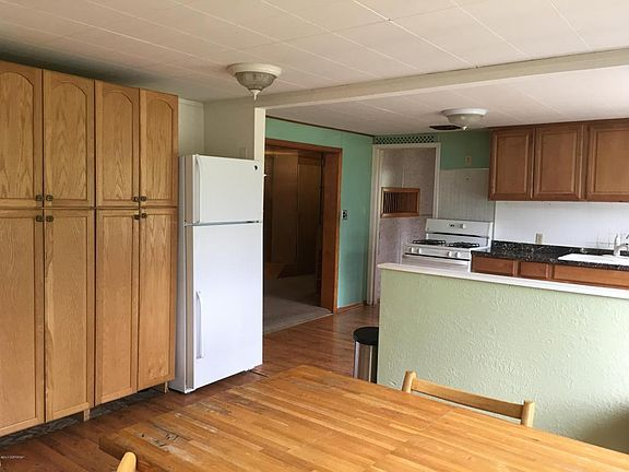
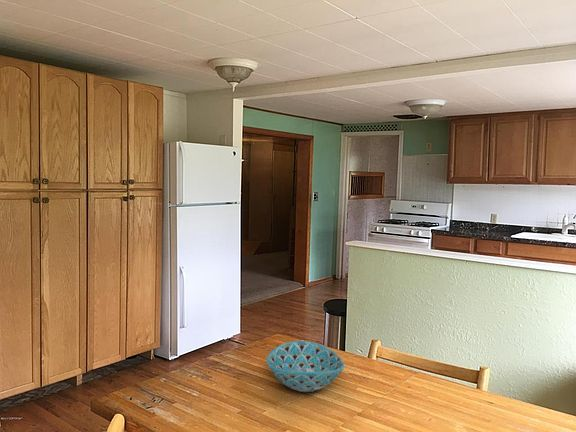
+ bowl (304, 370)
